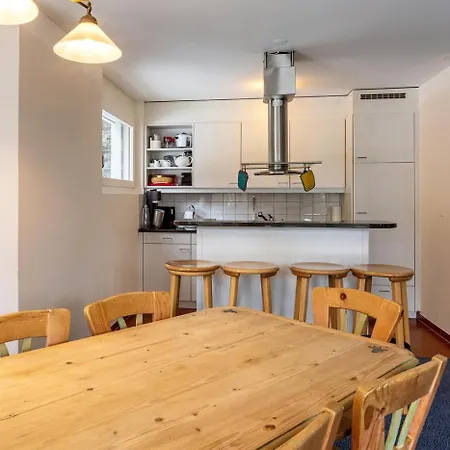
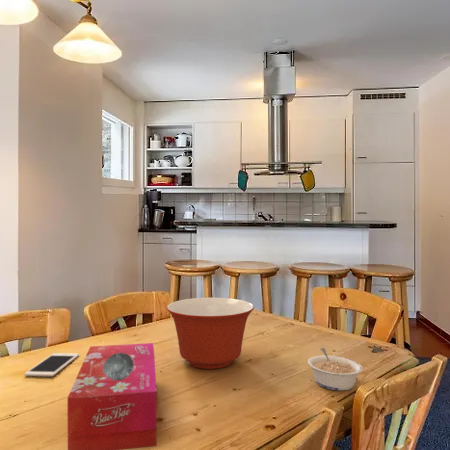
+ cell phone (53, 363)
+ tissue box (118, 388)
+ legume (332, 371)
+ mixing bowl (210, 333)
